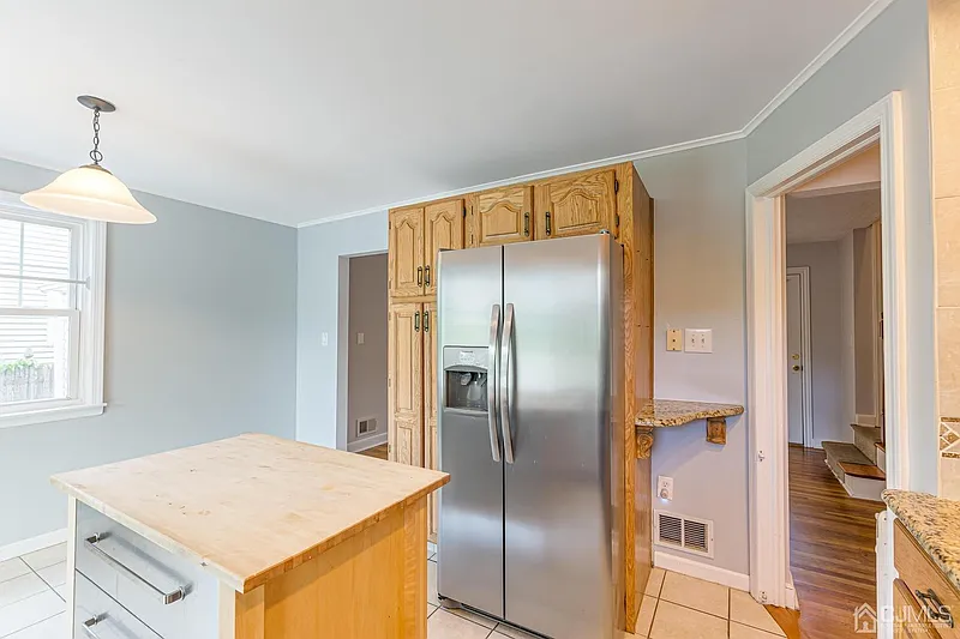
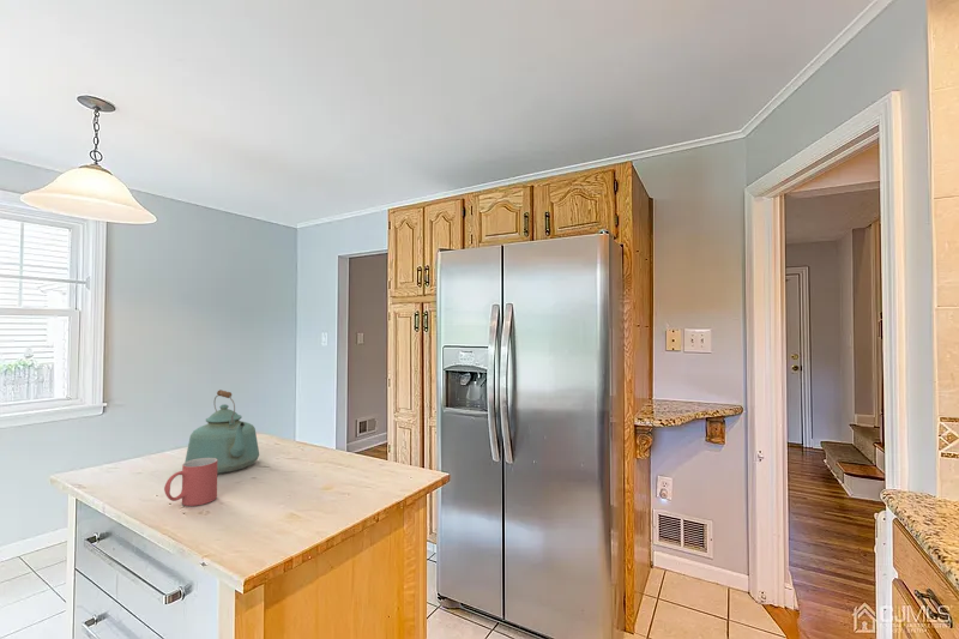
+ kettle (225, 429)
+ mug (191, 483)
